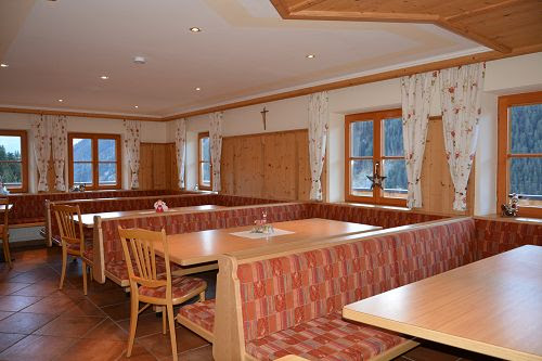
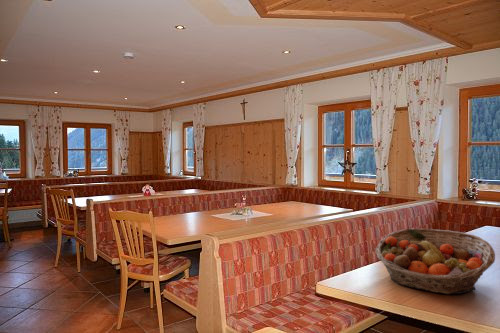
+ fruit basket (431, 258)
